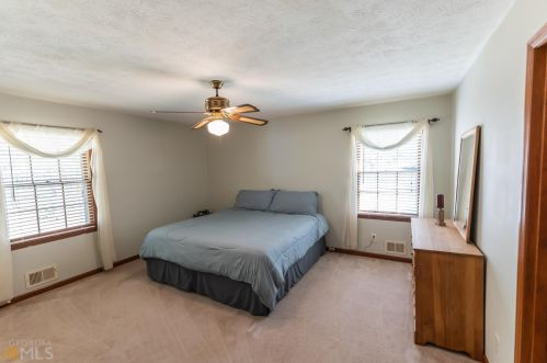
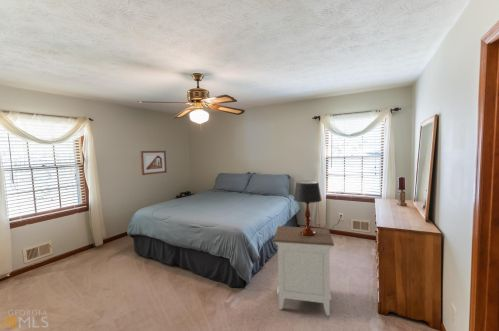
+ picture frame (154, 162)
+ table lamp (307, 207)
+ nightstand (303, 266)
